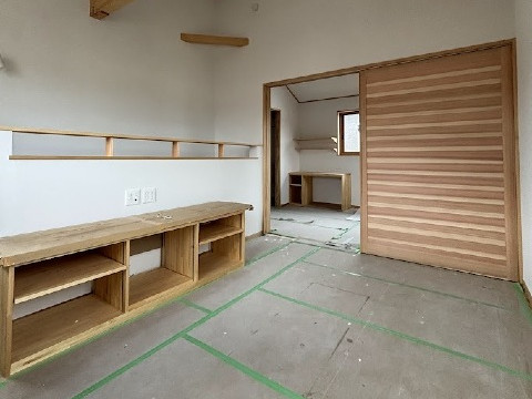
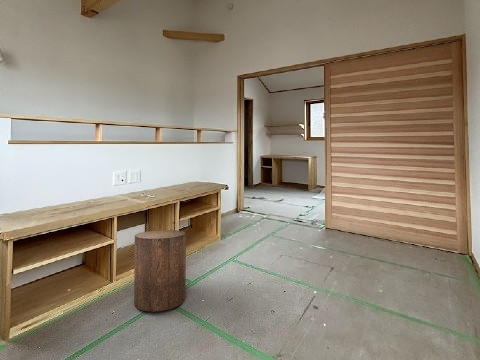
+ stool (160, 266)
